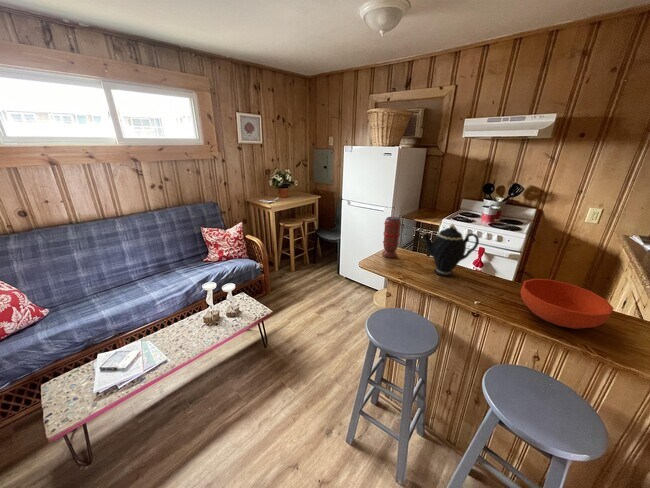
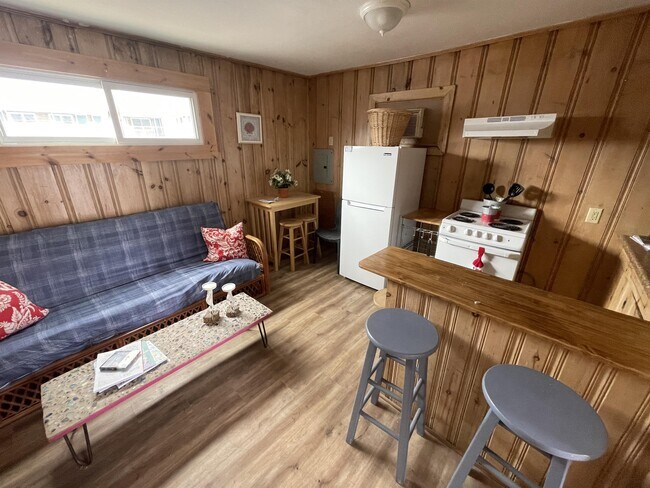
- bowl (559, 306)
- teapot (446, 248)
- spice grinder (391, 236)
